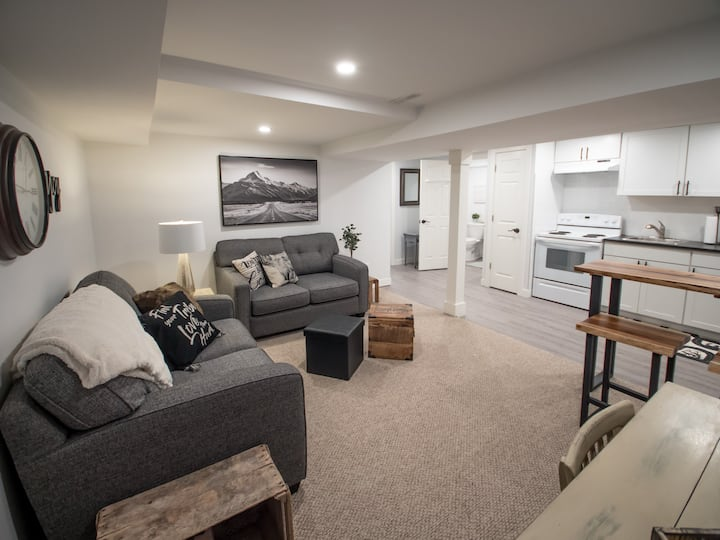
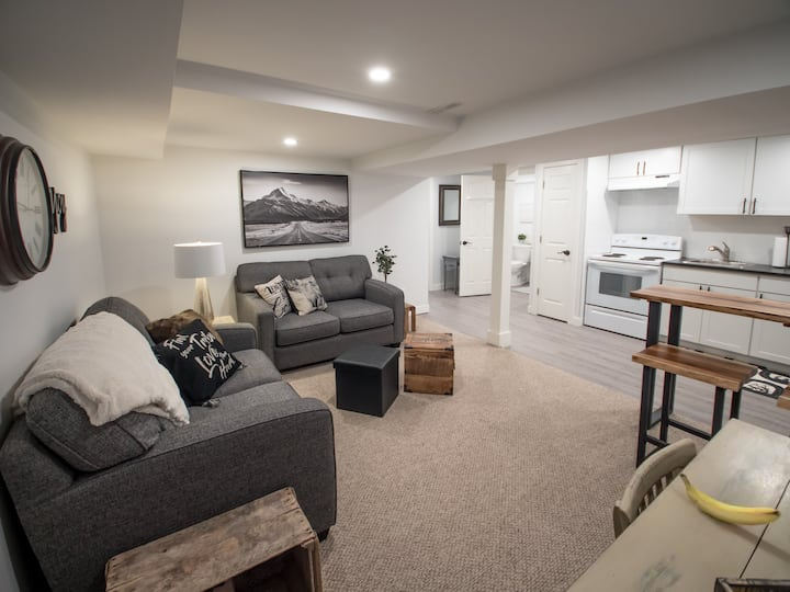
+ banana (725, 504)
